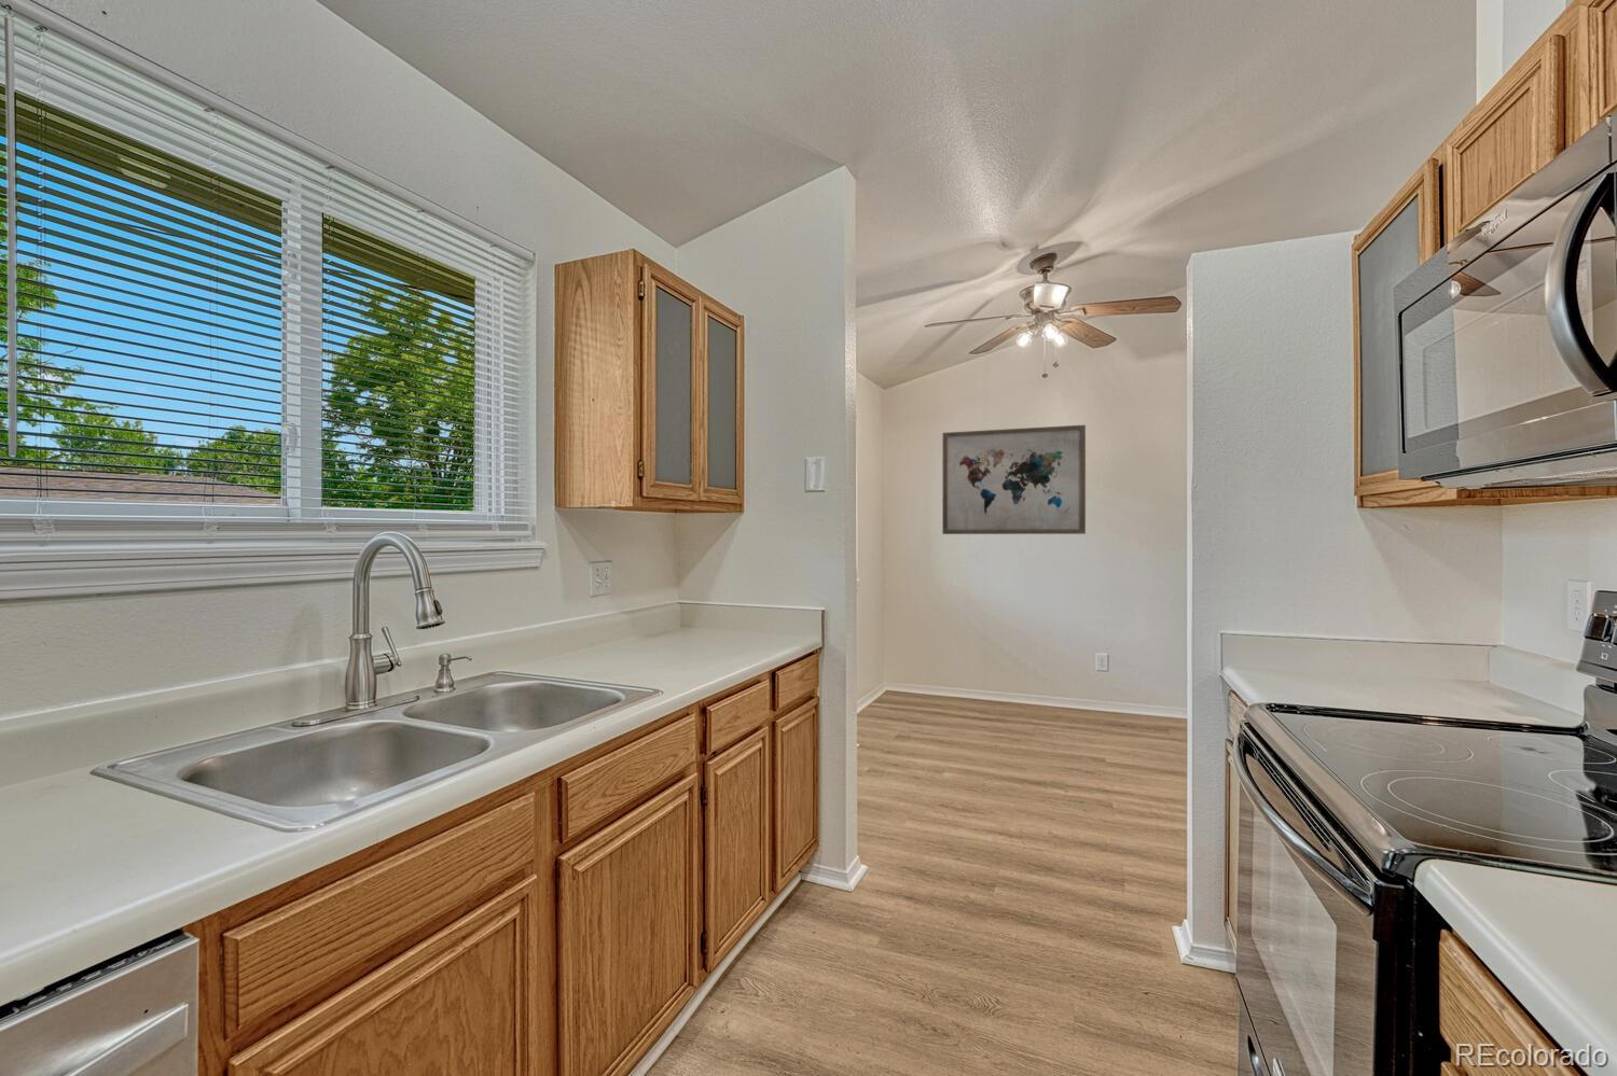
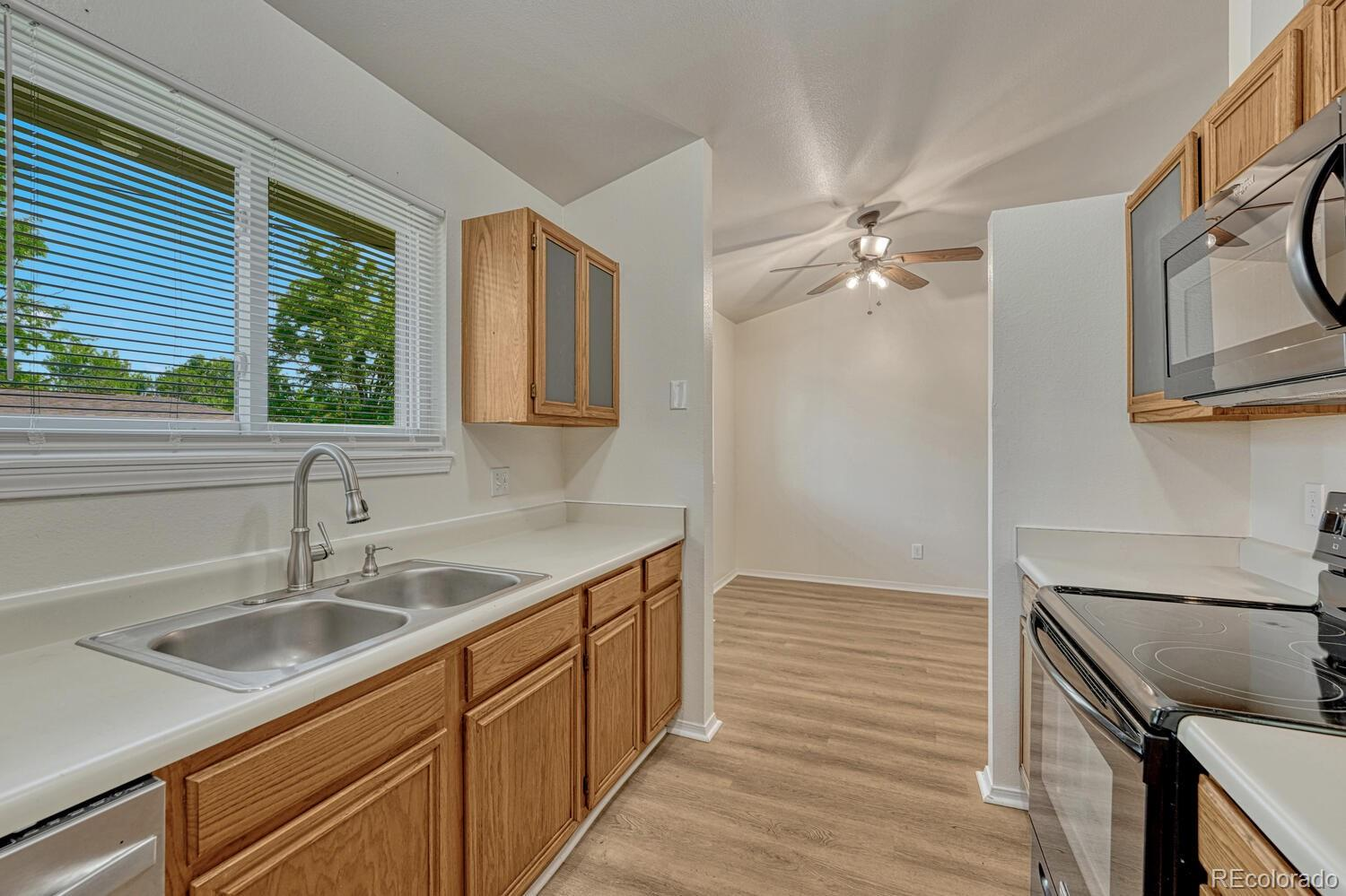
- wall art (1012, 482)
